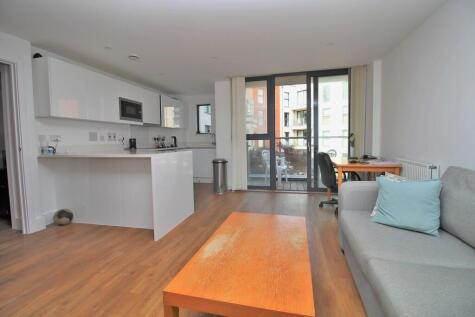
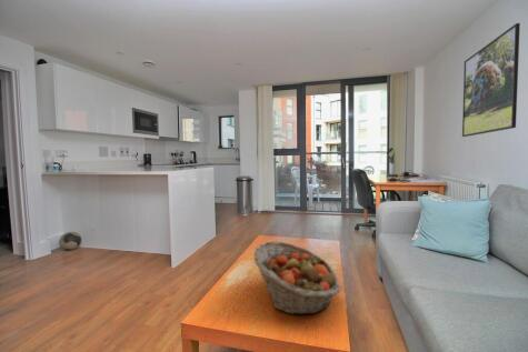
+ fruit basket (296, 272)
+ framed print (486, 89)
